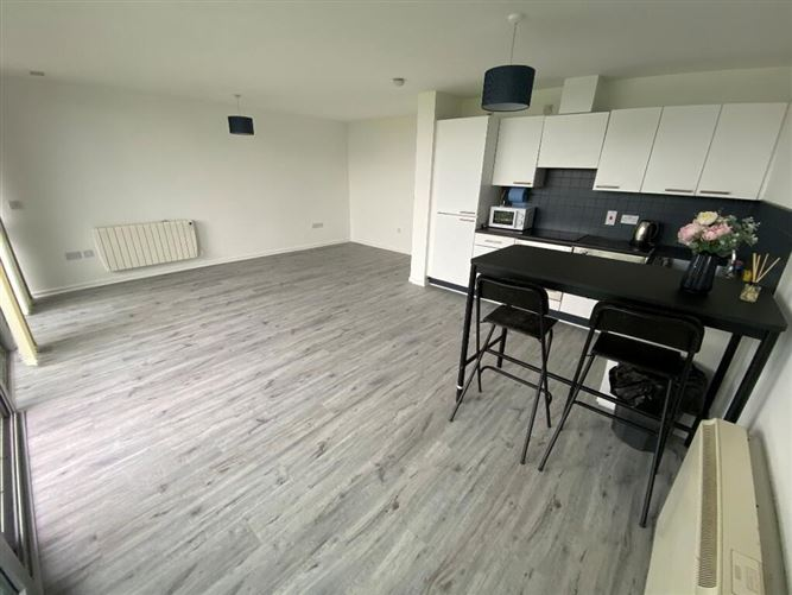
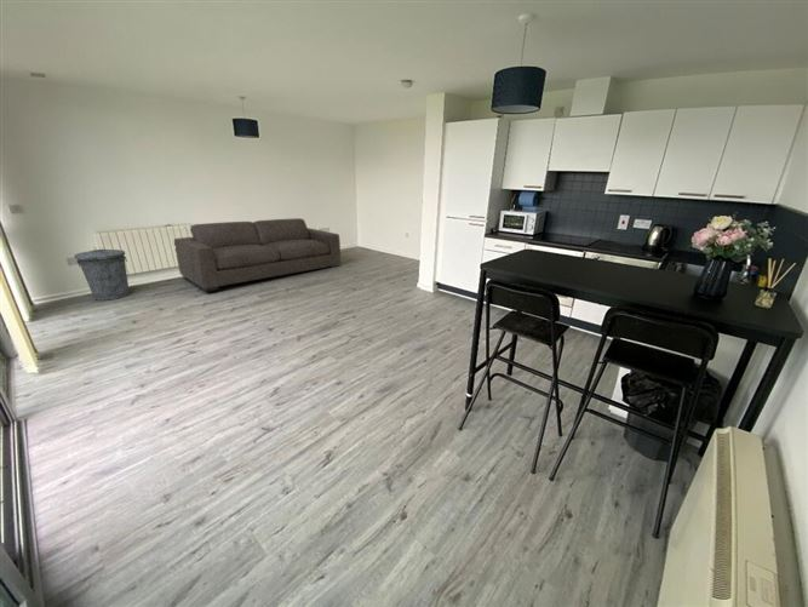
+ sofa (264, 247)
+ trash can (105, 271)
